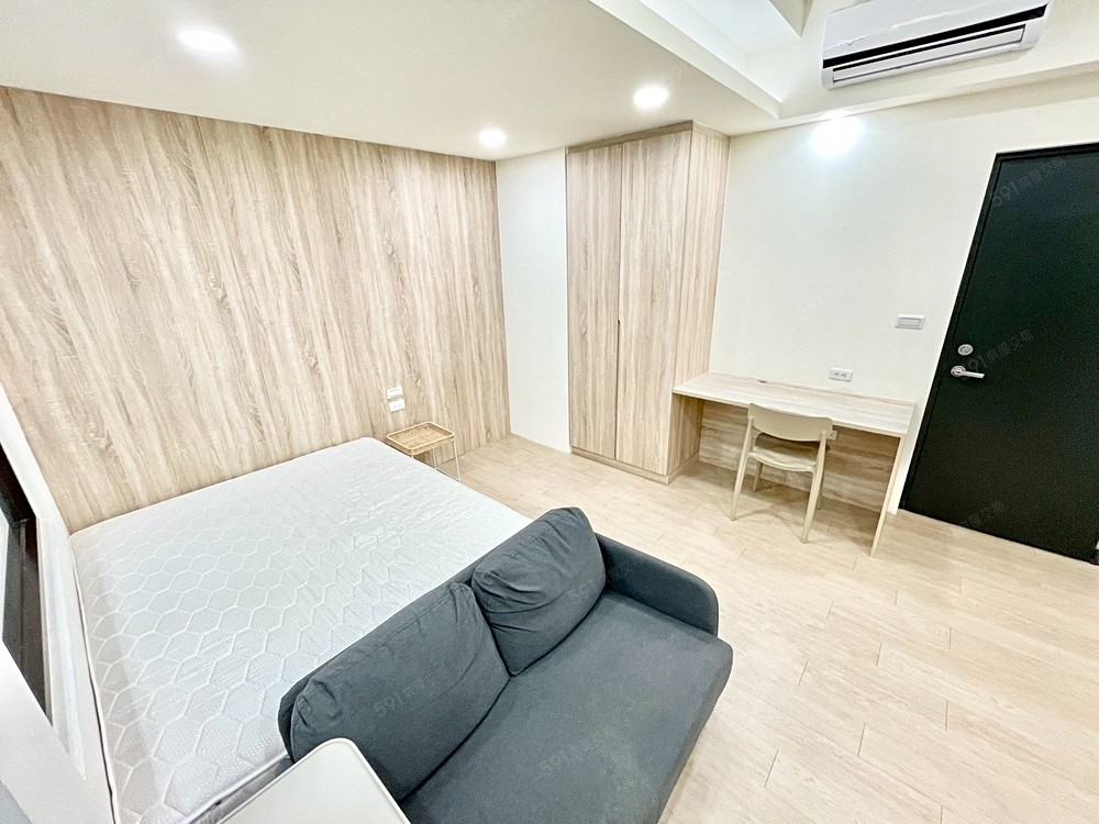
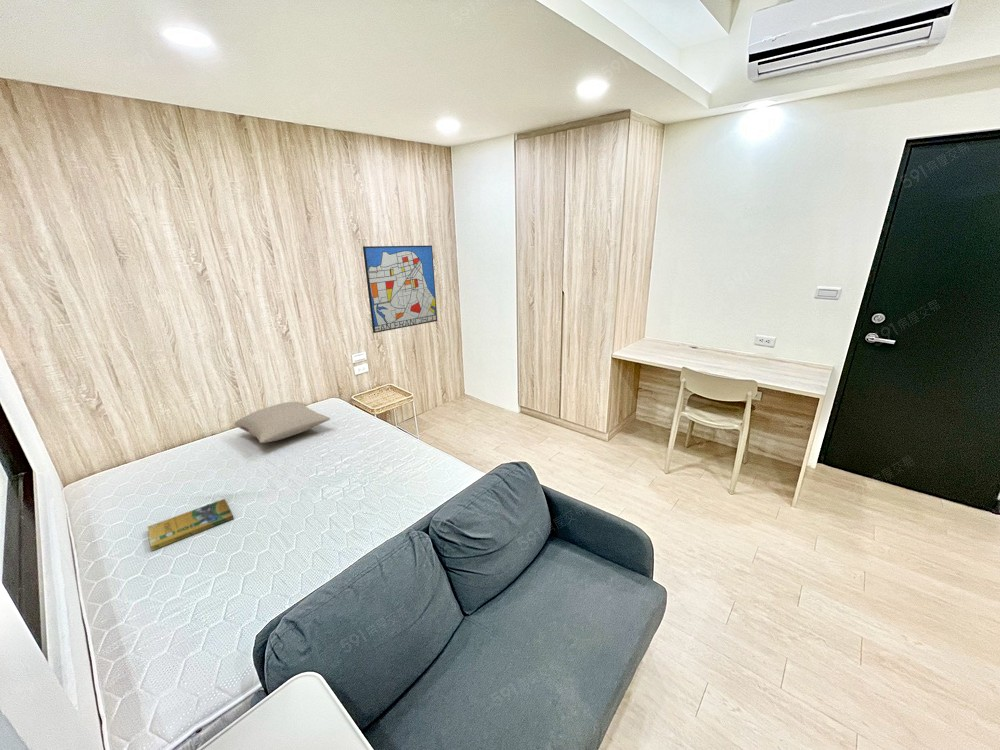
+ wall art (403, 287)
+ booklet (191, 522)
+ pillow (283, 421)
